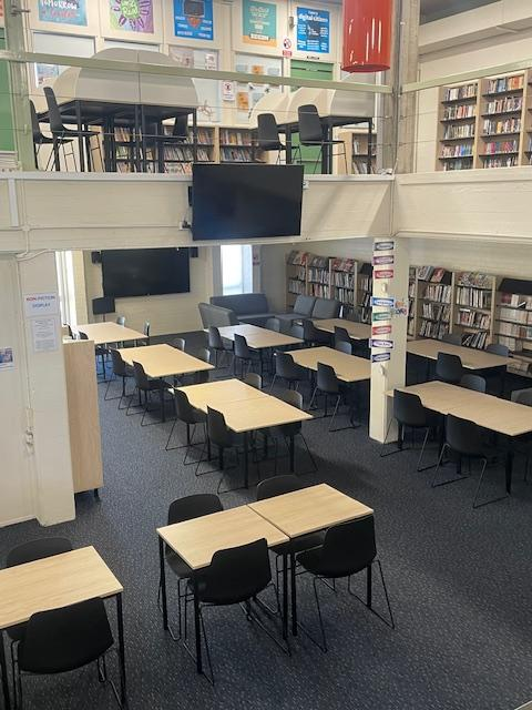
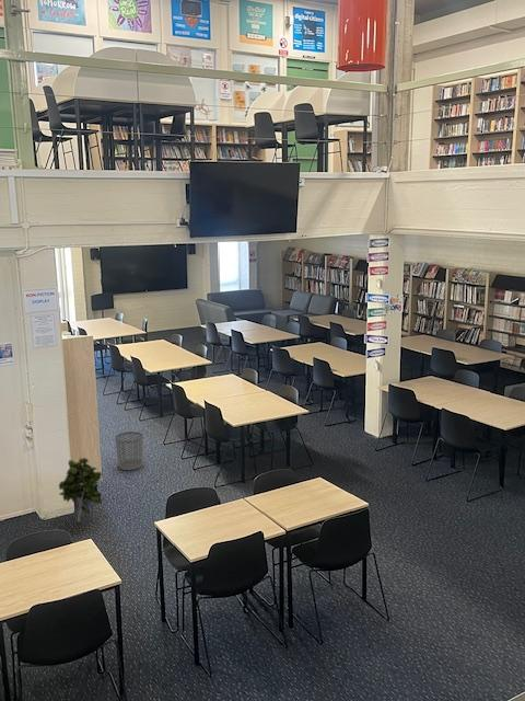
+ waste bin (129, 451)
+ indoor plant (79, 489)
